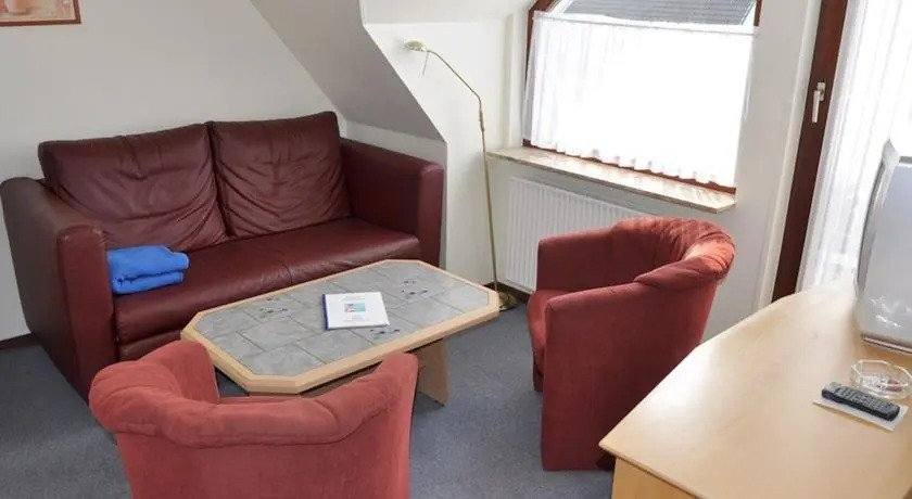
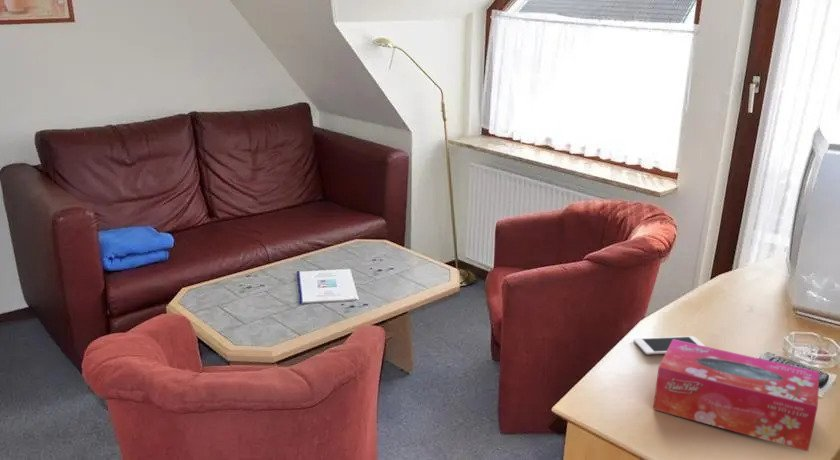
+ tissue box (735, 390)
+ cell phone (669, 345)
